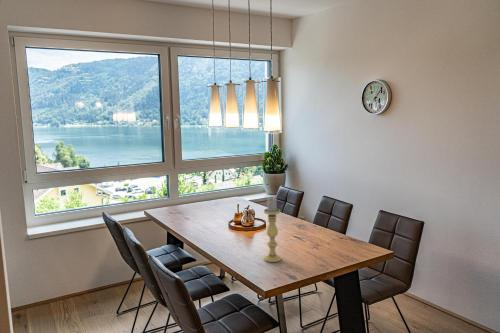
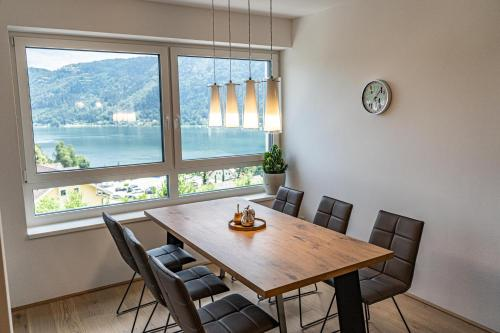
- candle holder (272, 228)
